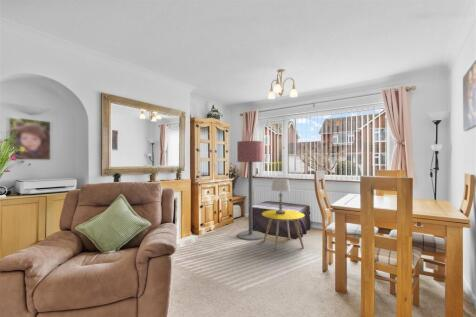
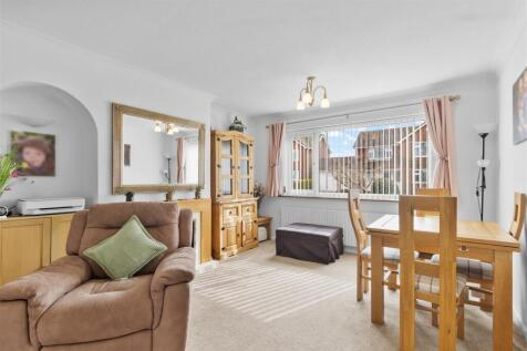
- table lamp (280, 195)
- side table (278, 229)
- floor lamp (250, 188)
